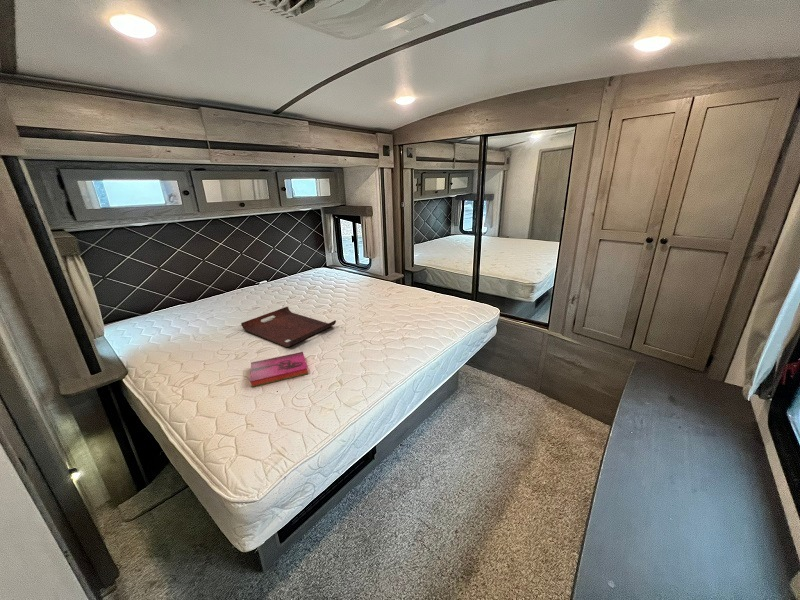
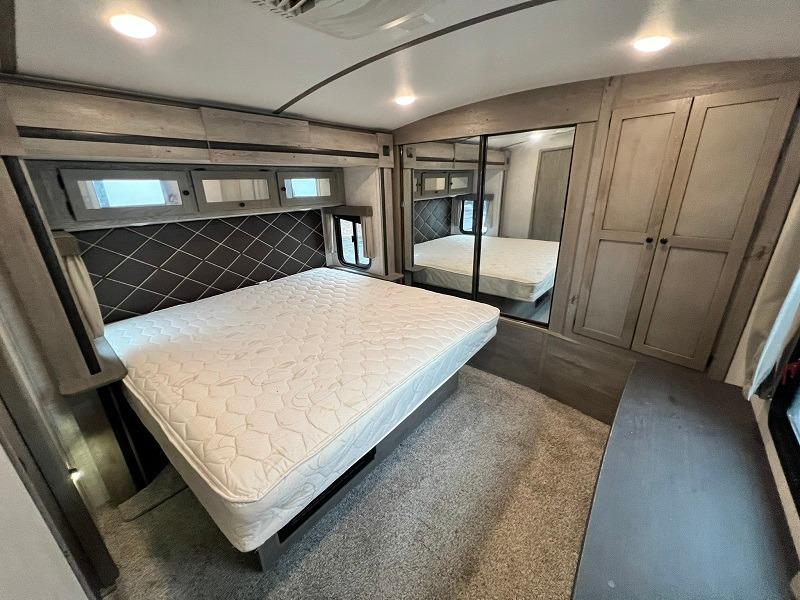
- hardback book (279, 367)
- serving tray (289, 325)
